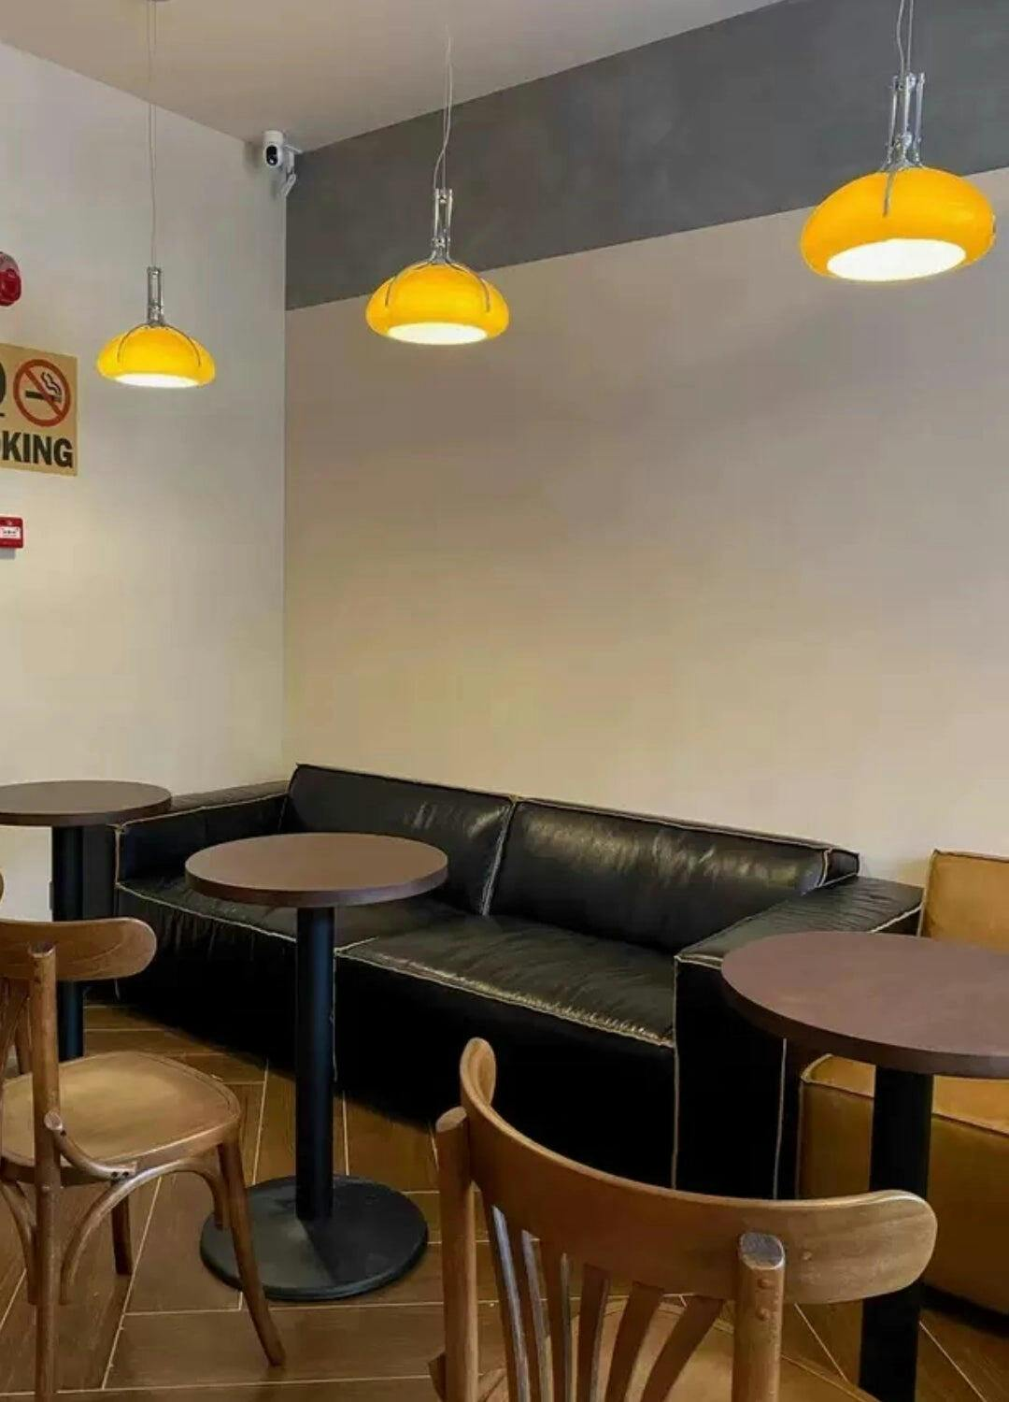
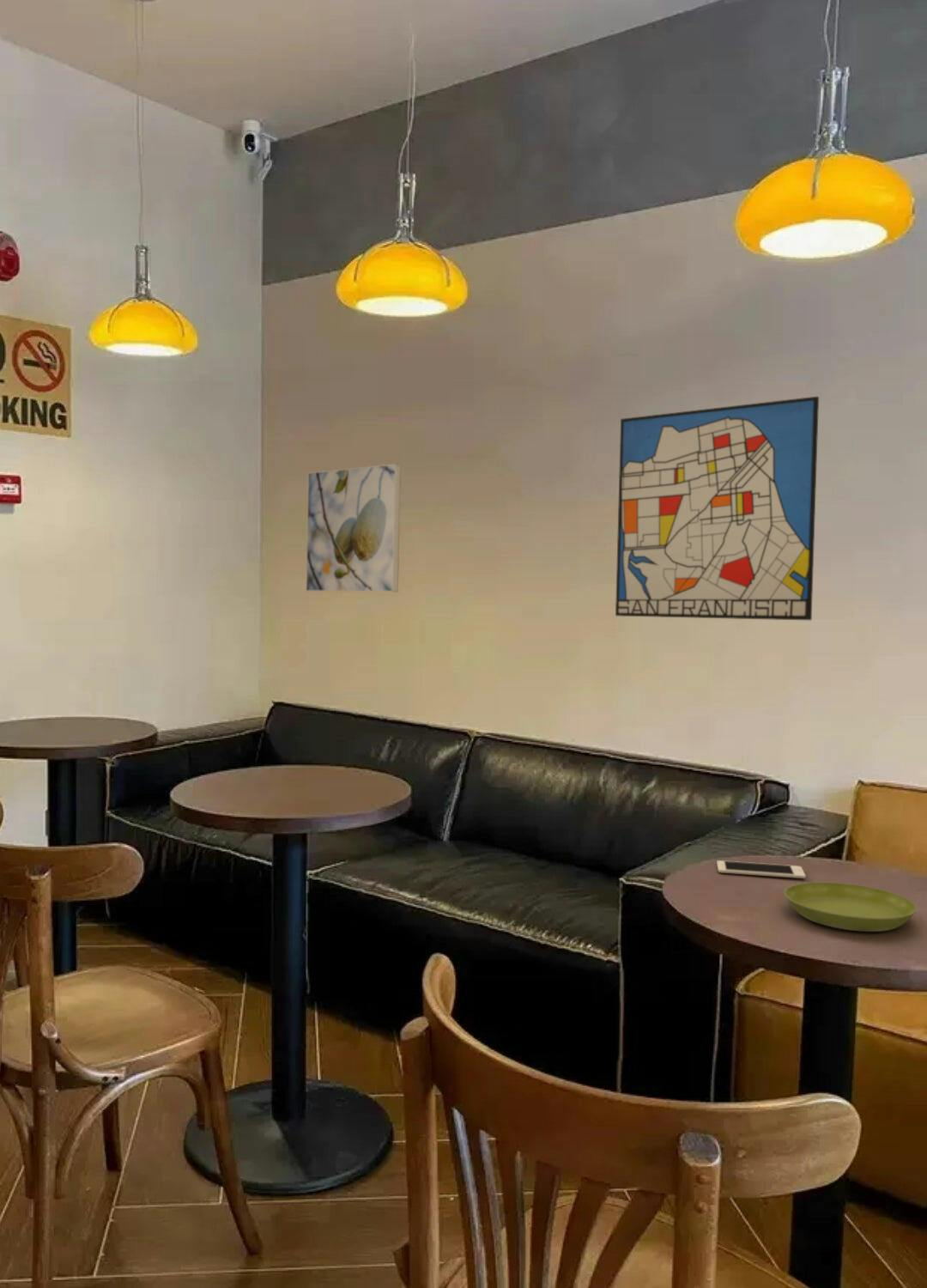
+ wall art (710, 513)
+ cell phone (760, 869)
+ saucer (848, 908)
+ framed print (351, 530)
